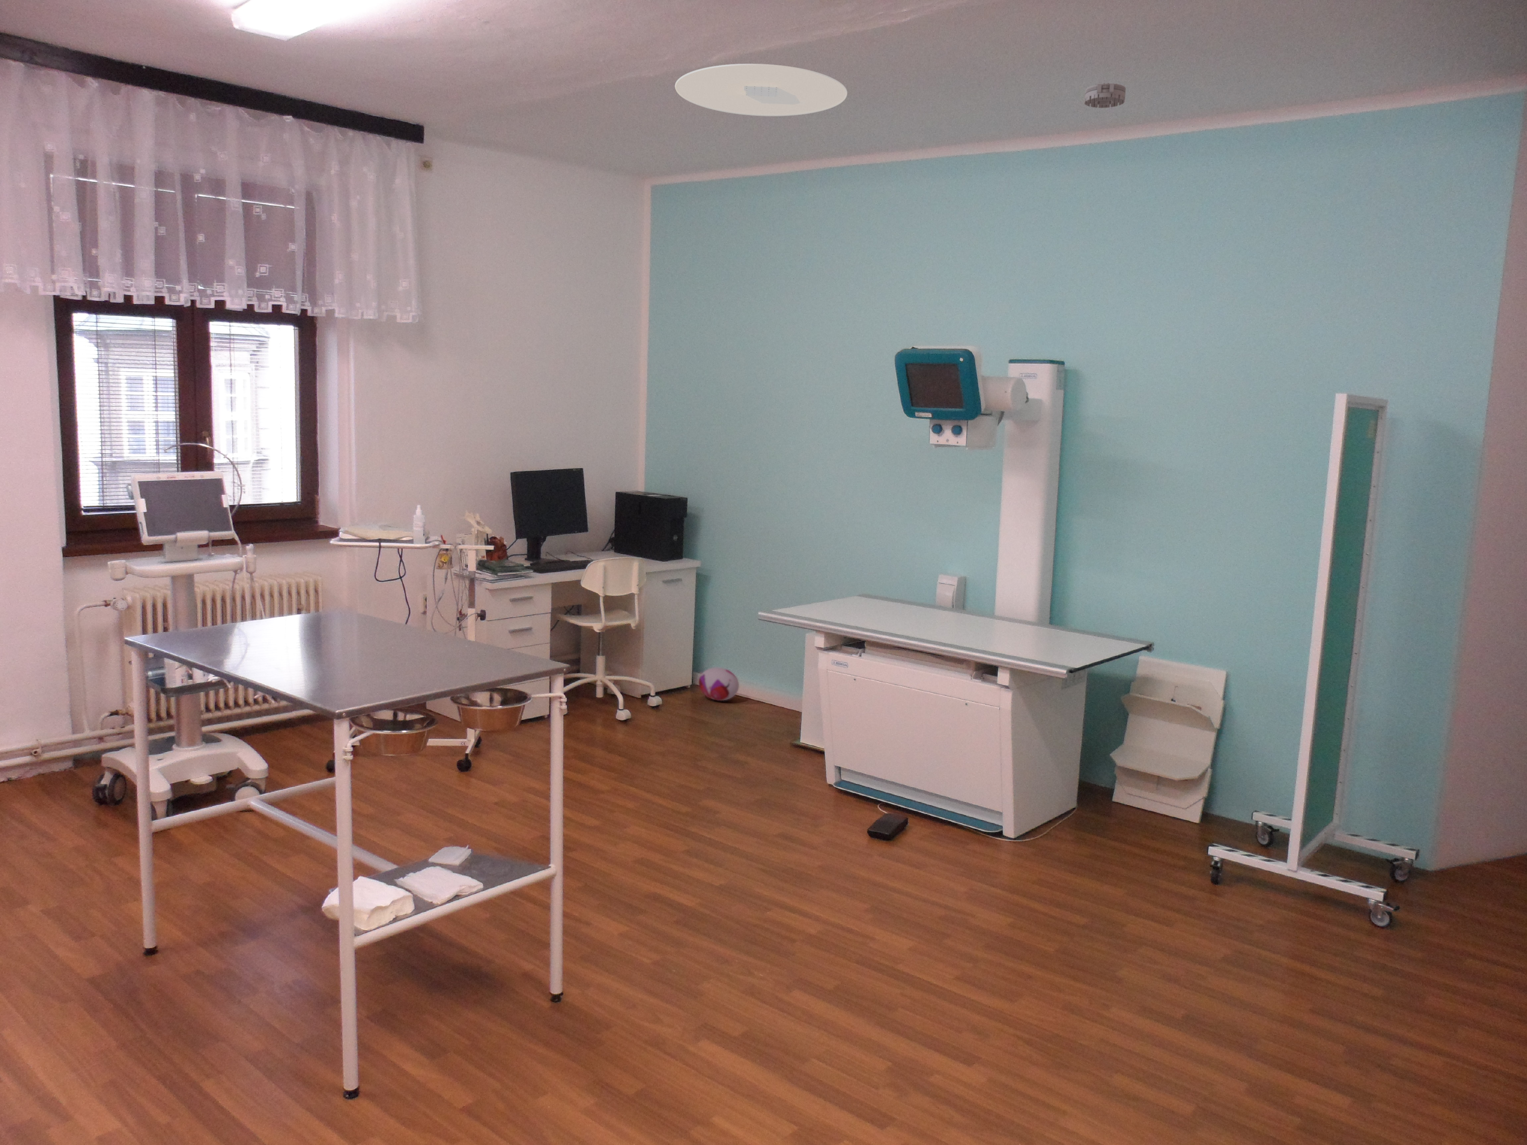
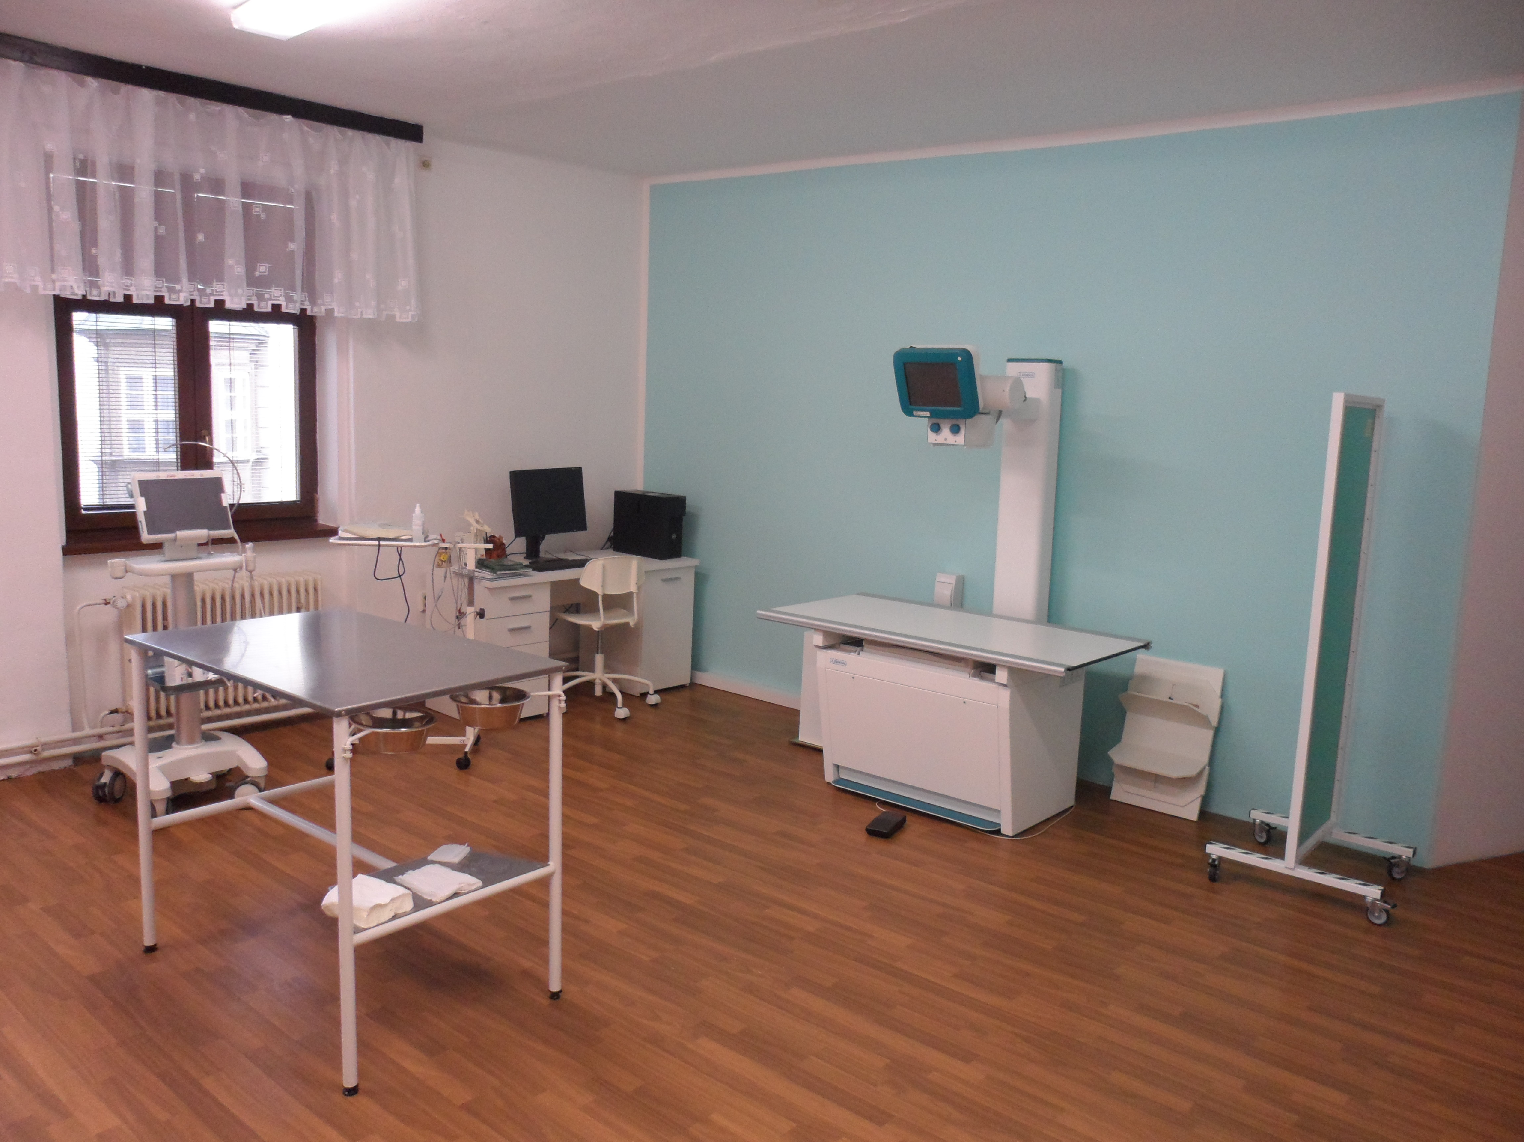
- plush toy (718, 684)
- smoke detector (1105, 95)
- ceiling light (761, 83)
